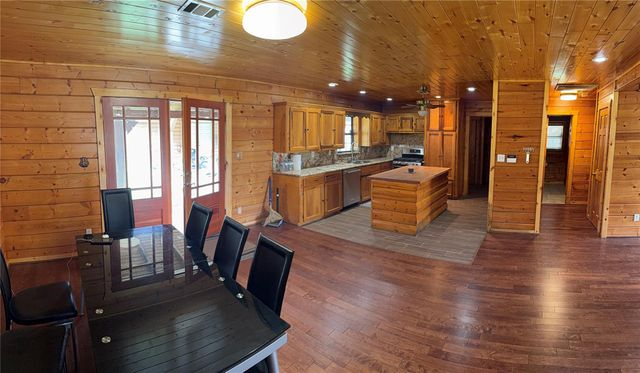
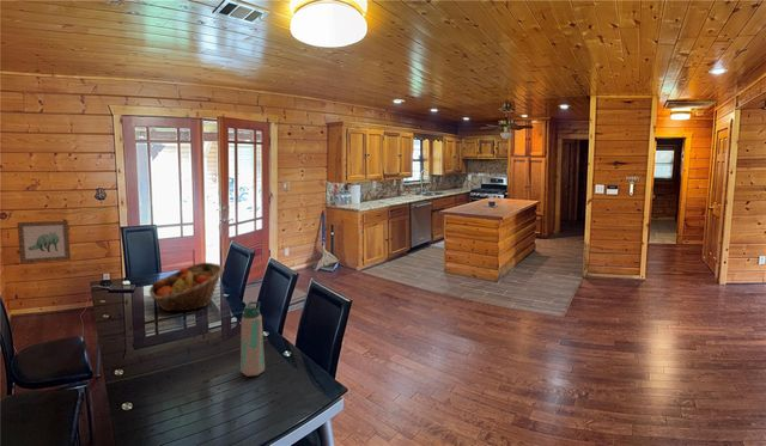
+ water bottle (251, 338)
+ fruit basket (187, 285)
+ wall art (44, 242)
